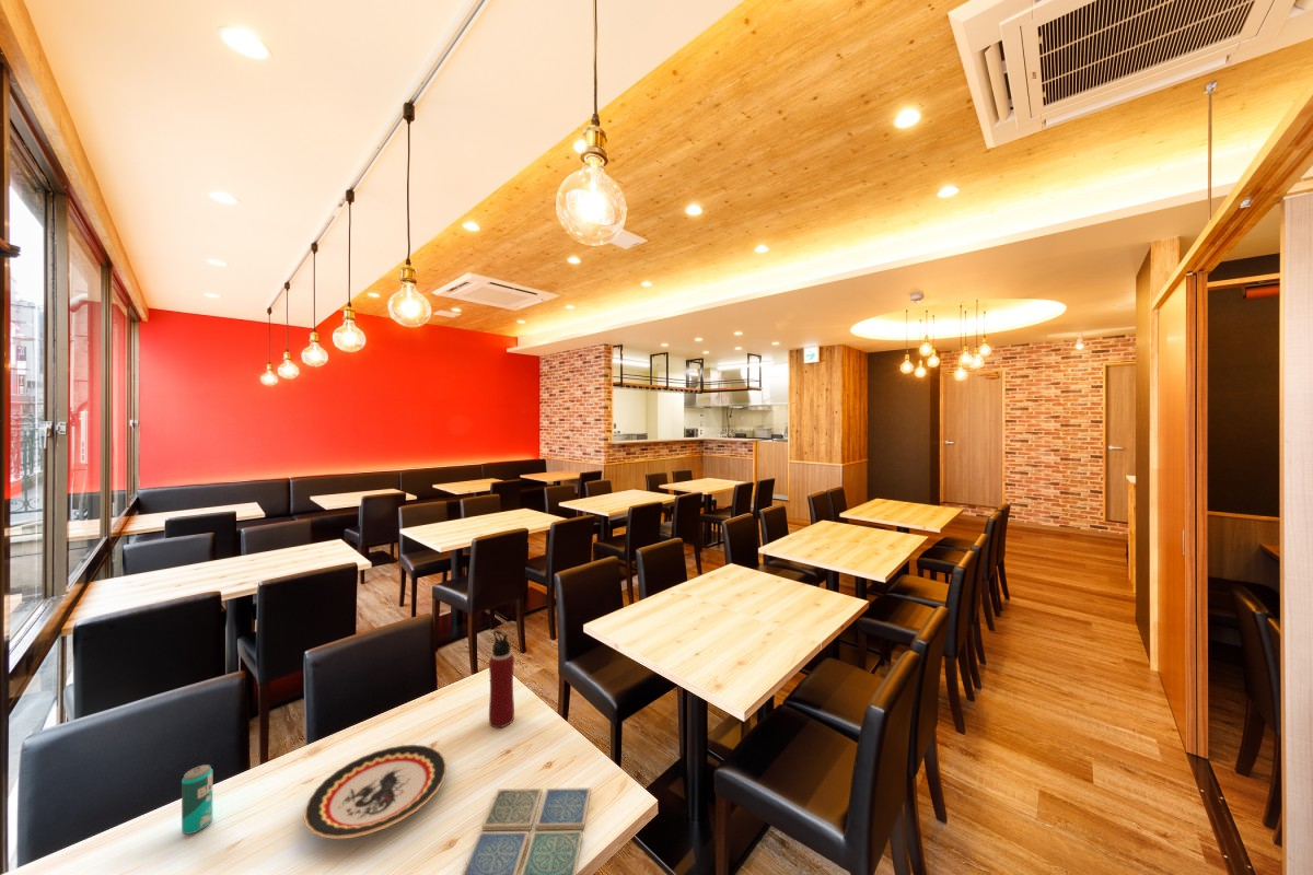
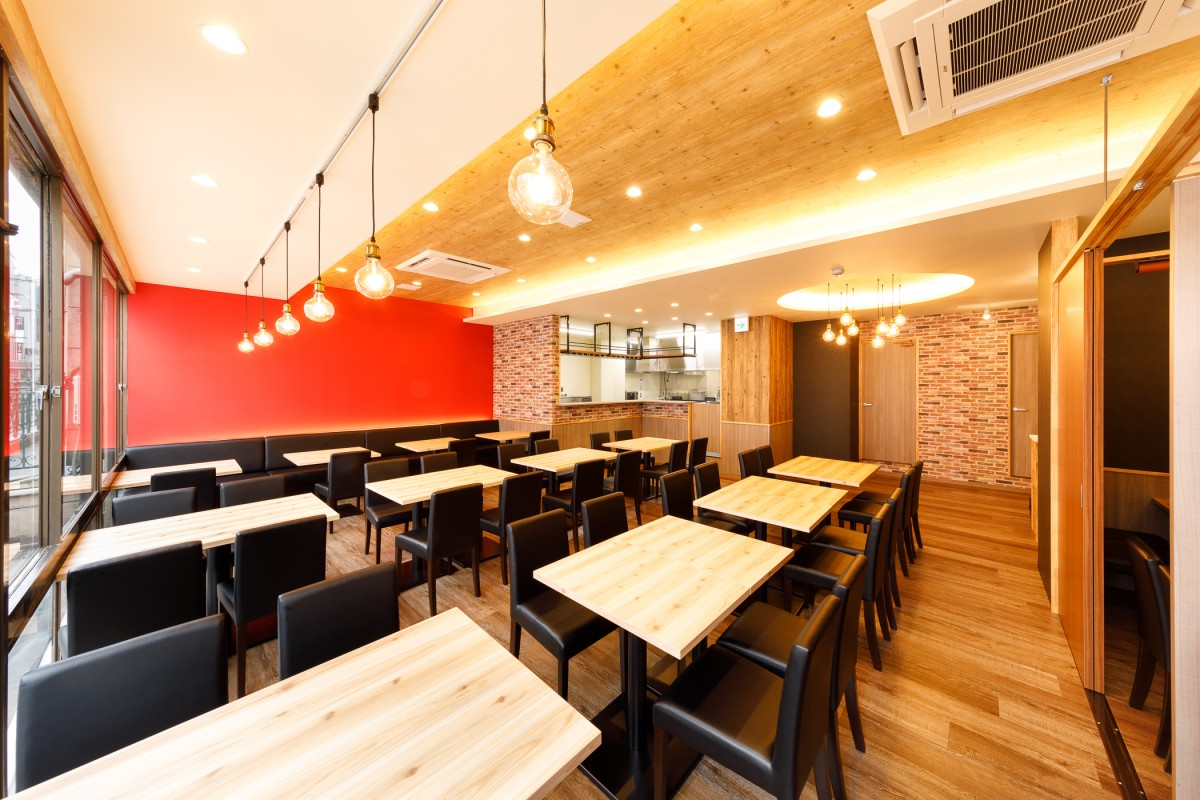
- beverage can (197, 797)
- plate (380, 790)
- water bottle (501, 676)
- drink coaster (530, 829)
